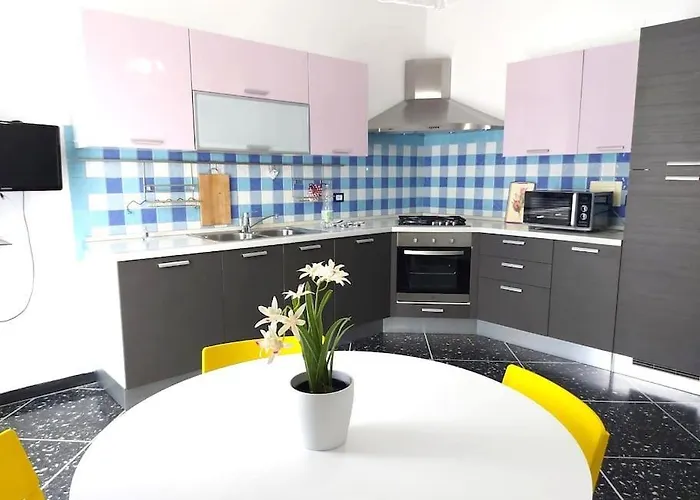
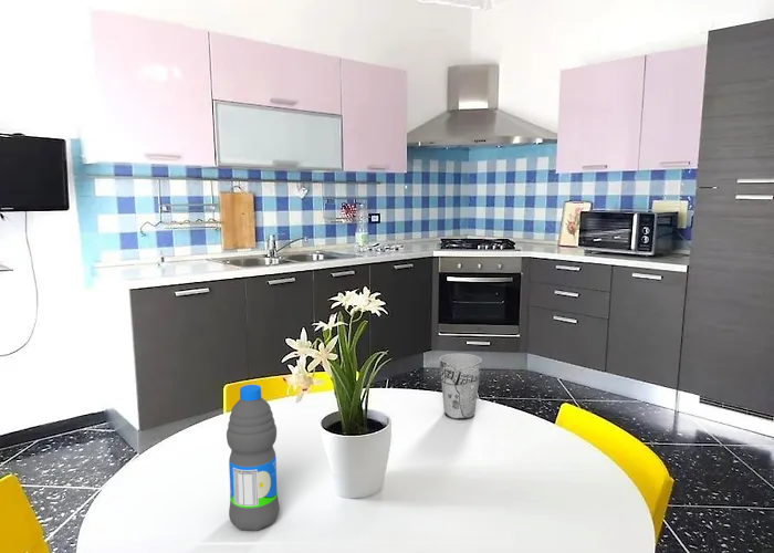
+ cup (460, 386)
+ water bottle (252, 455)
